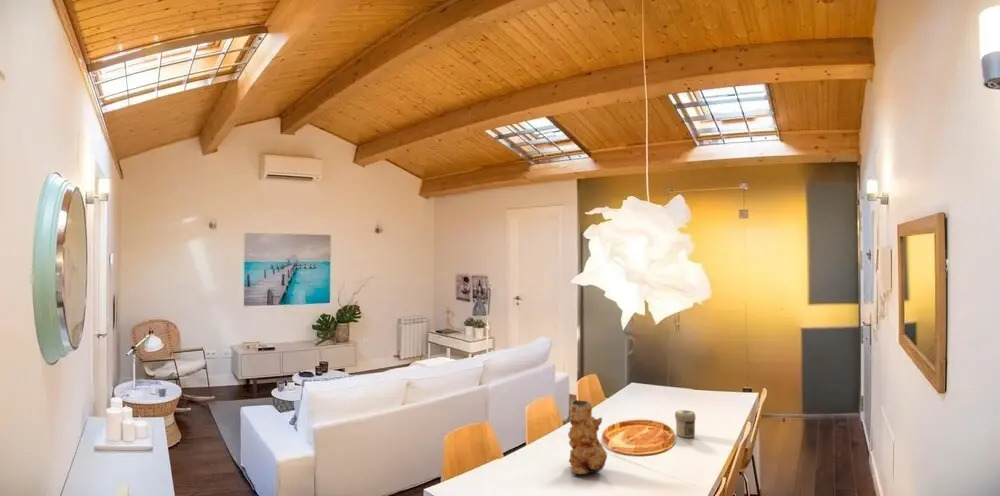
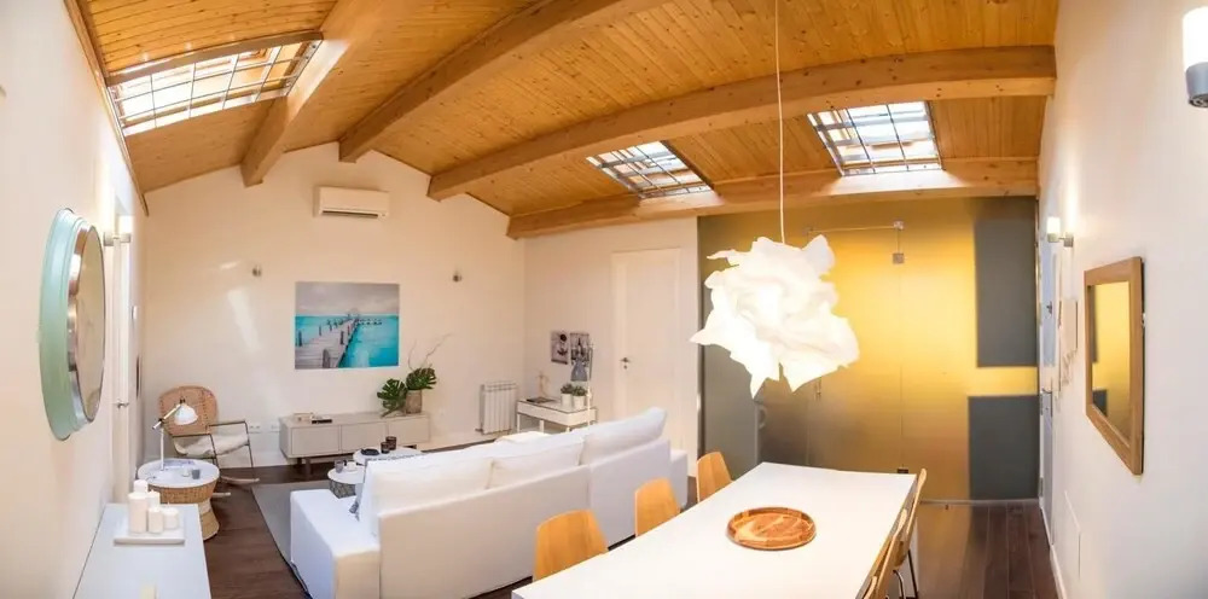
- jar (685, 423)
- vase (585, 436)
